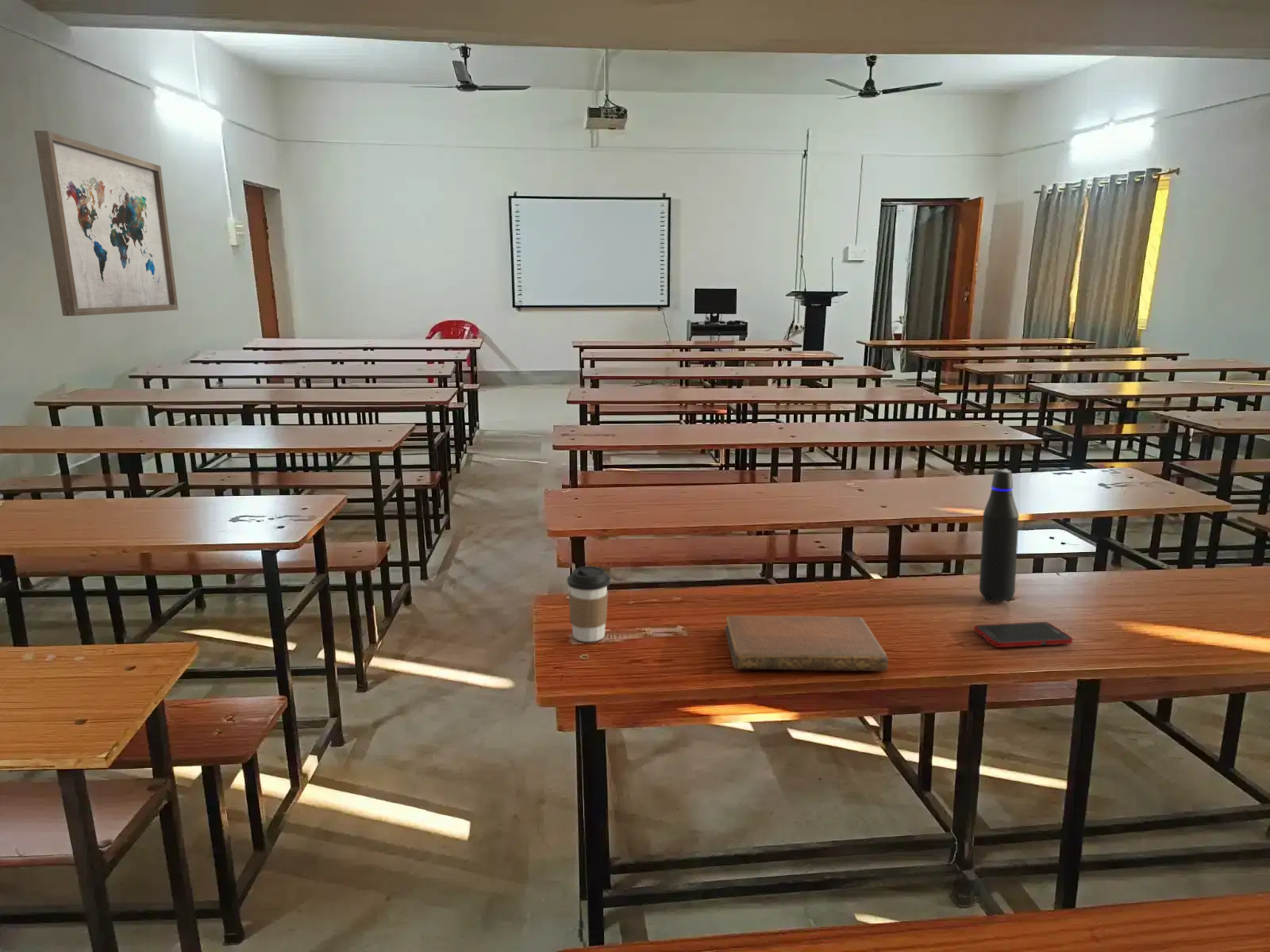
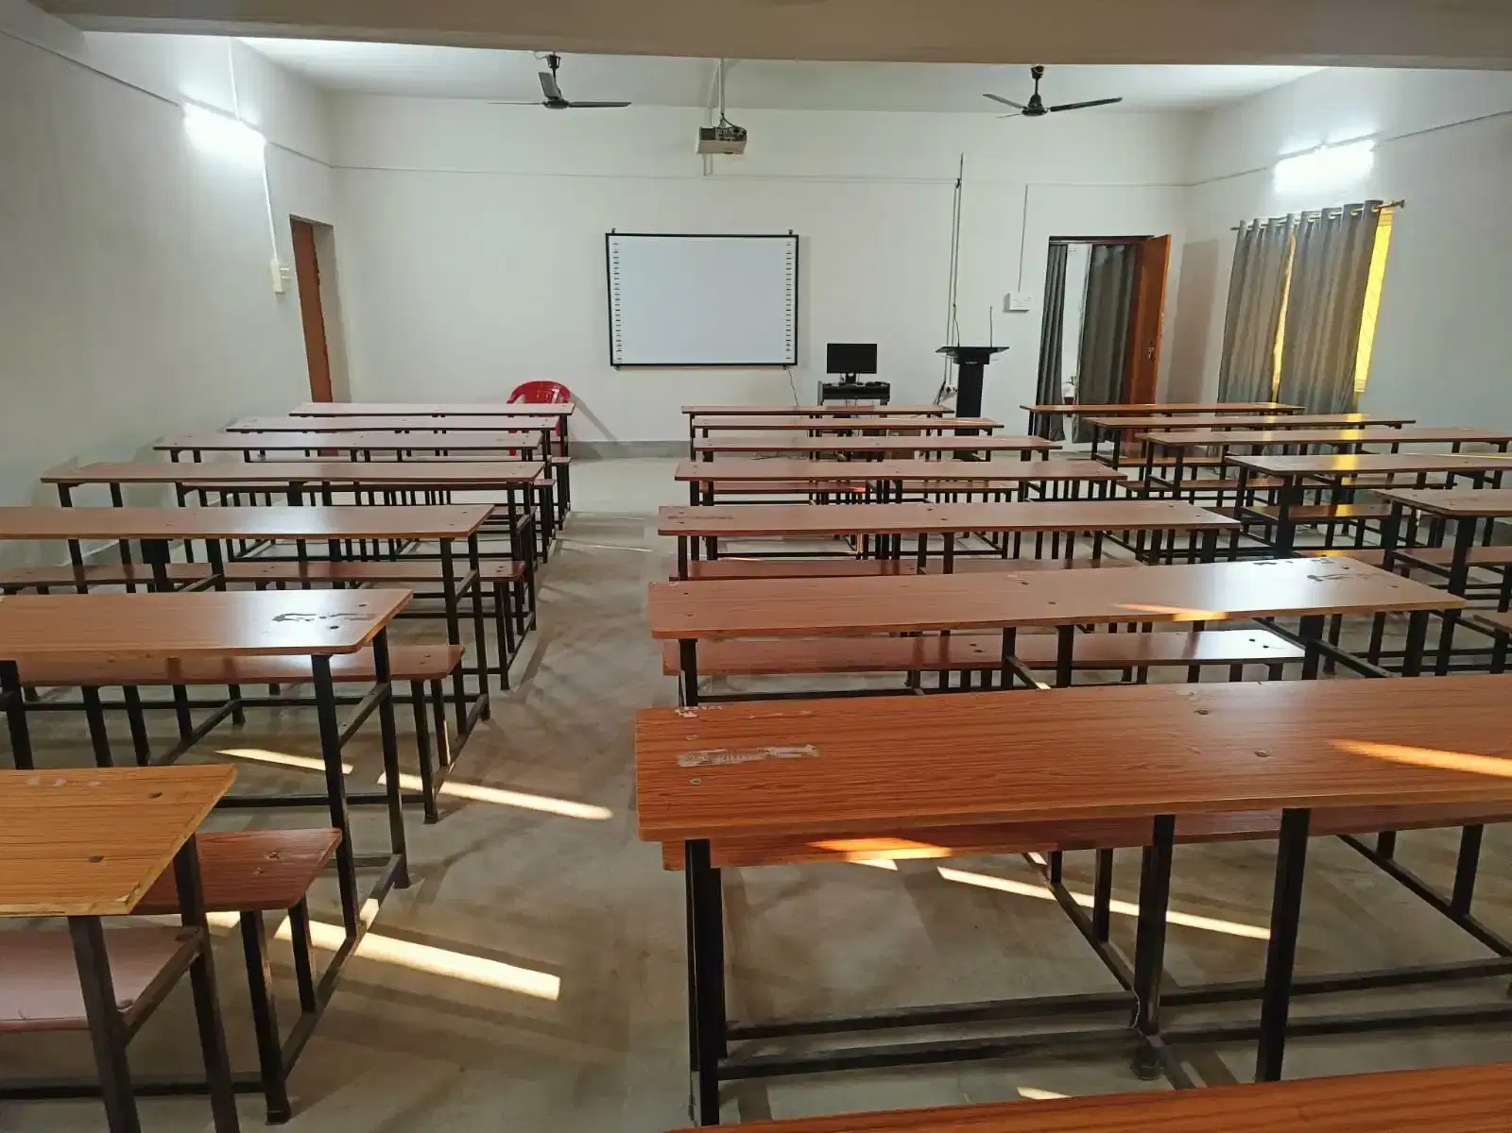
- cell phone (1022, 634)
- water bottle (1000, 536)
- coffee cup (589, 604)
- wall art (117, 233)
- notebook (802, 642)
